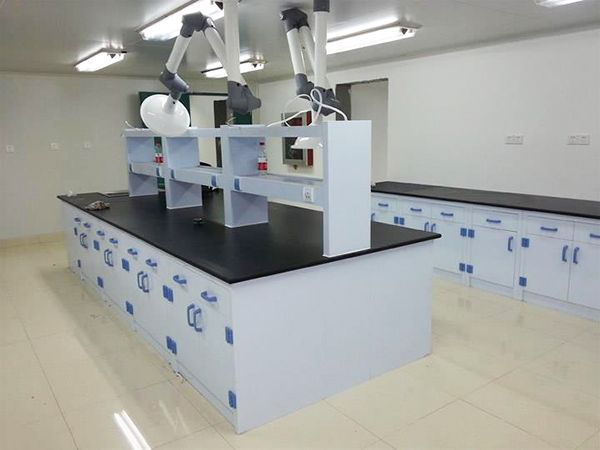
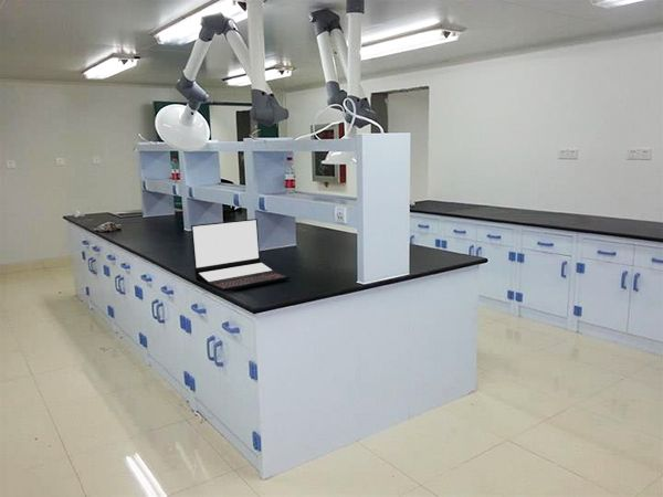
+ laptop (241, 252)
